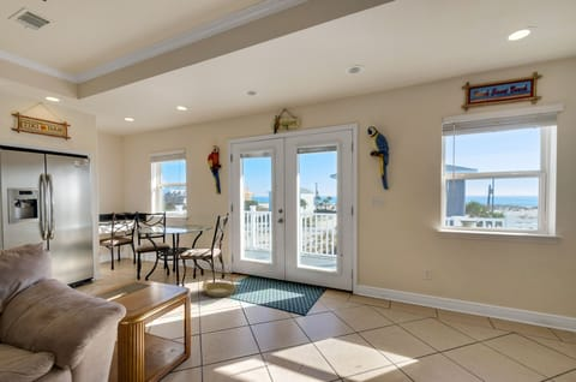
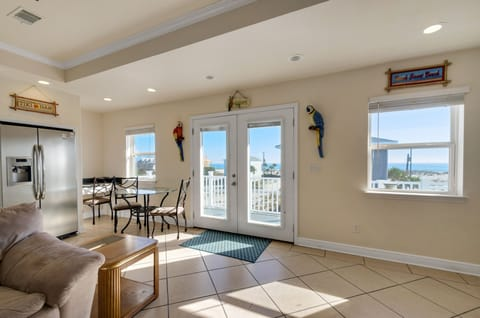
- basket (218, 282)
